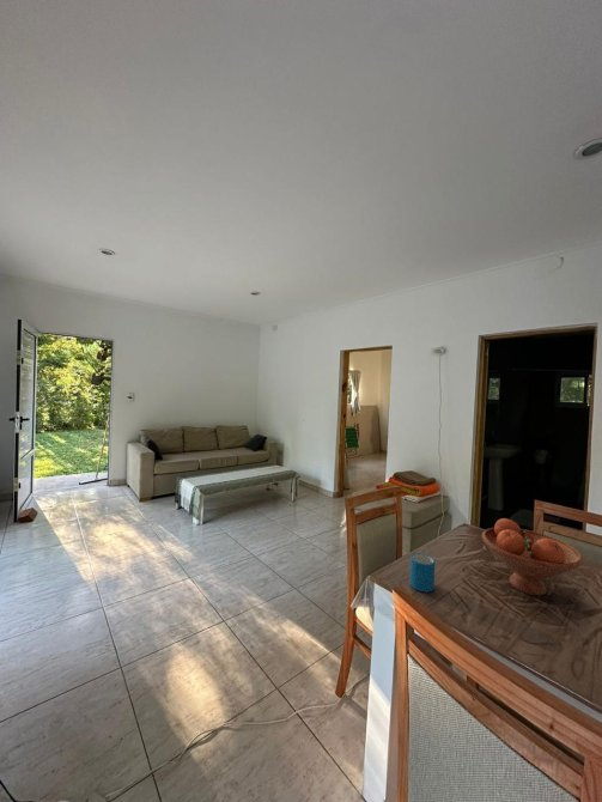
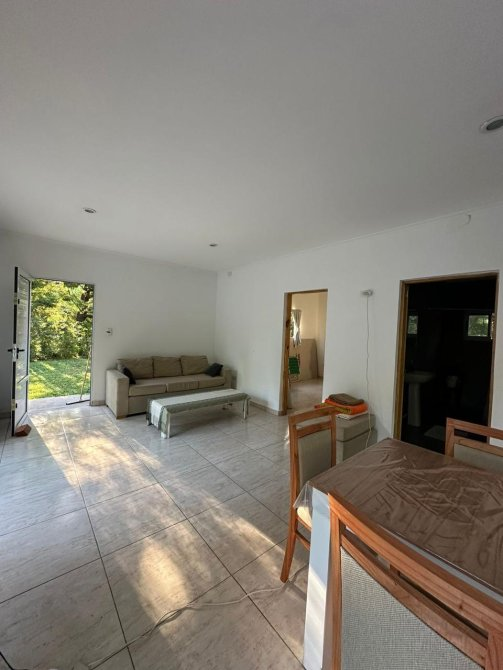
- fruit bowl (528, 557)
- mug (422, 569)
